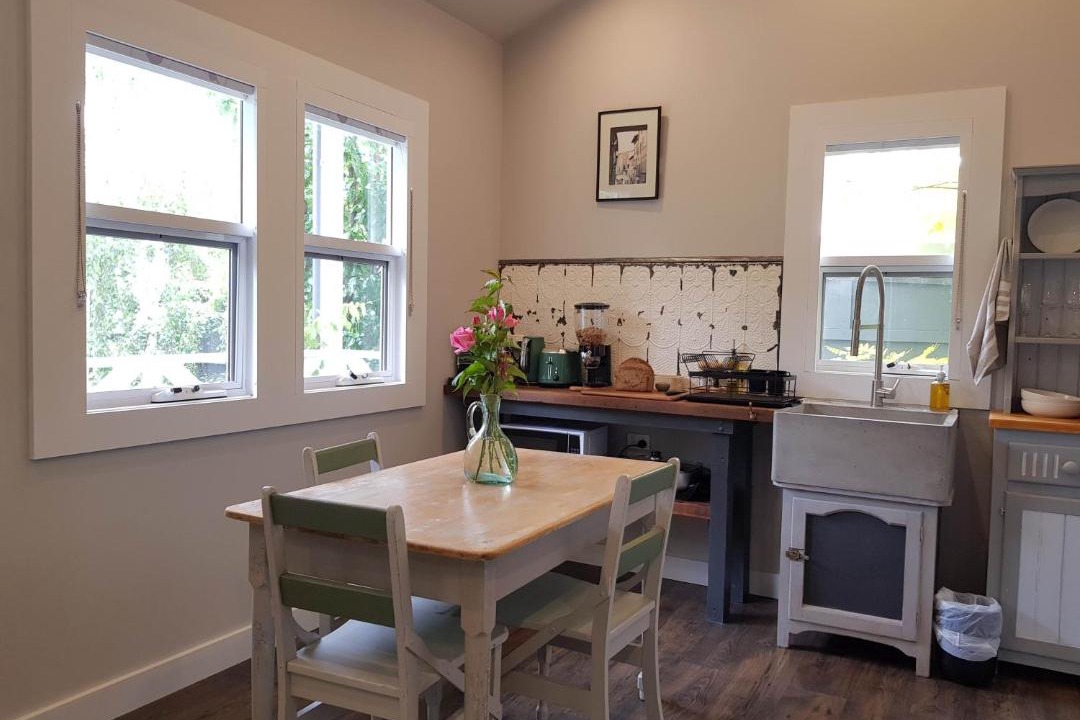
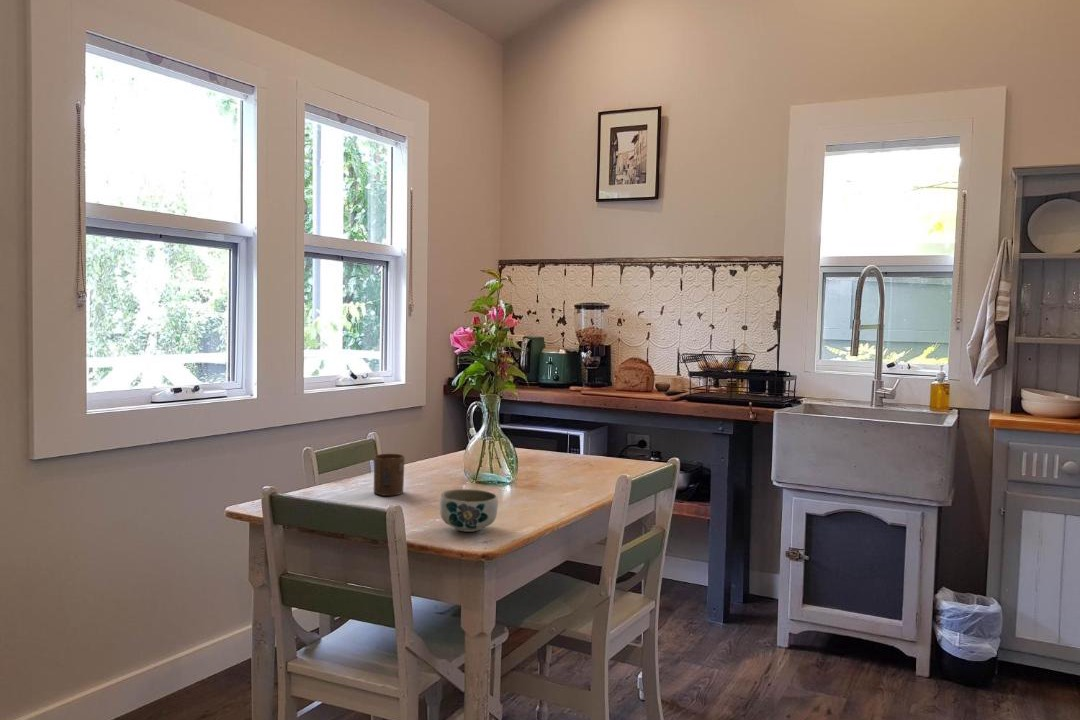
+ bowl (468, 511)
+ cup (388, 474)
